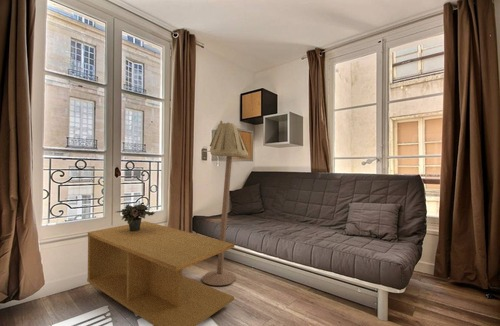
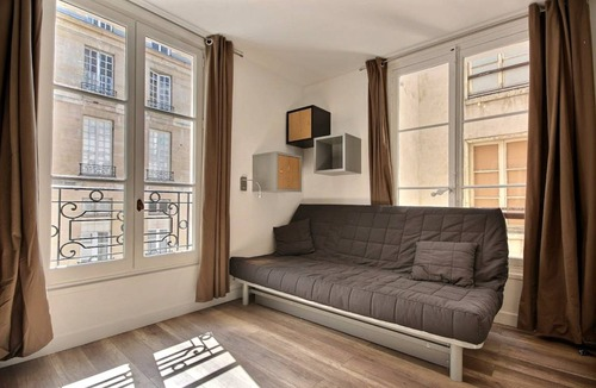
- coffee table (155, 266)
- potted plant (134, 217)
- floor lamp (226, 197)
